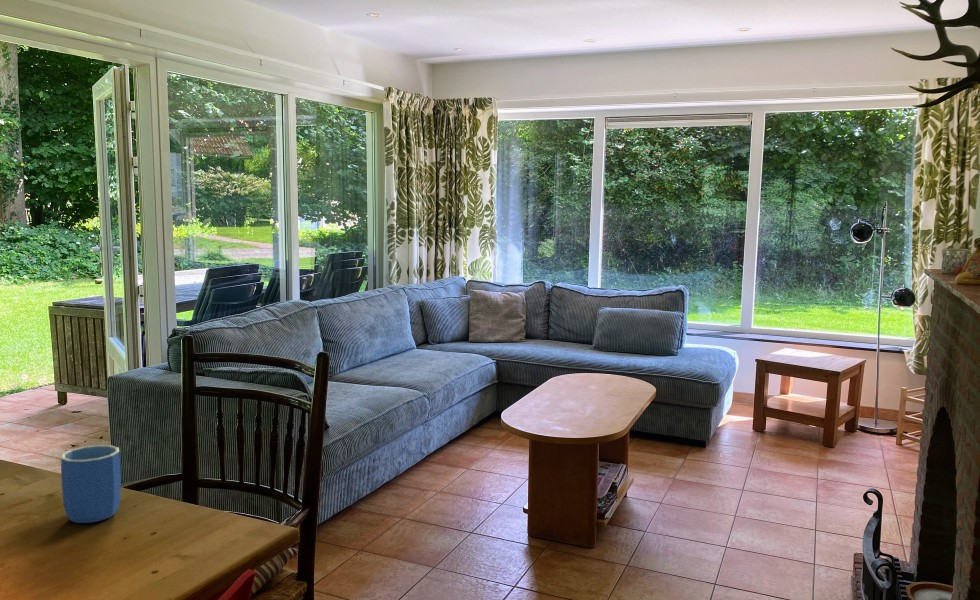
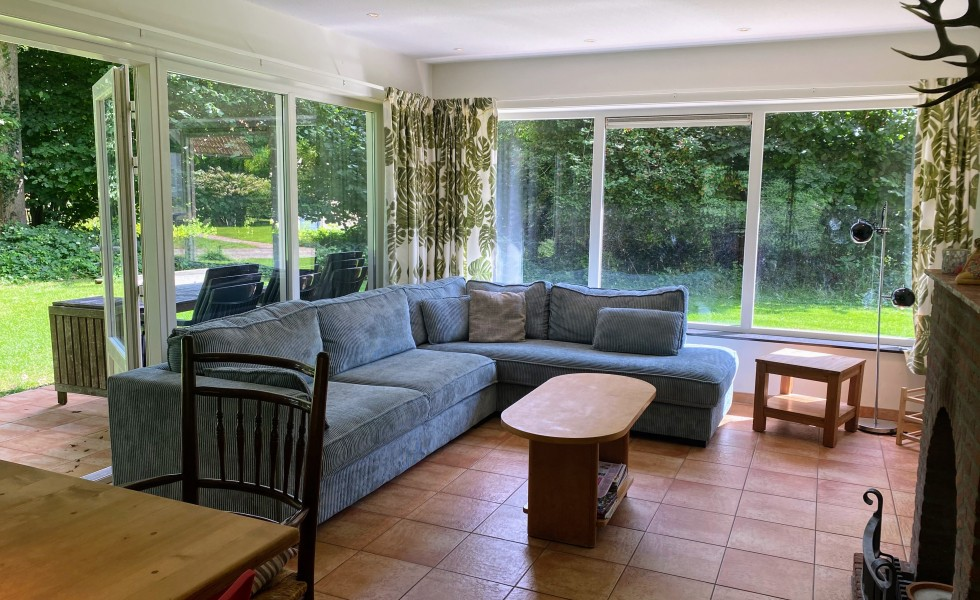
- mug (95, 481)
